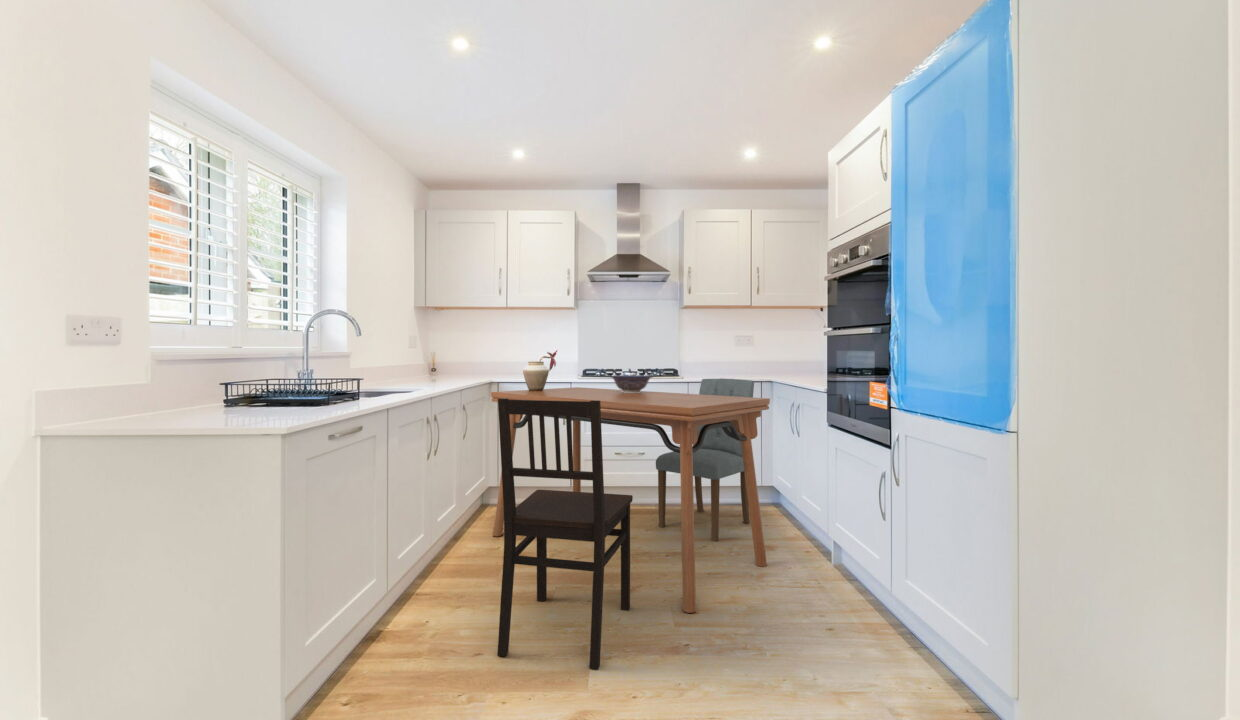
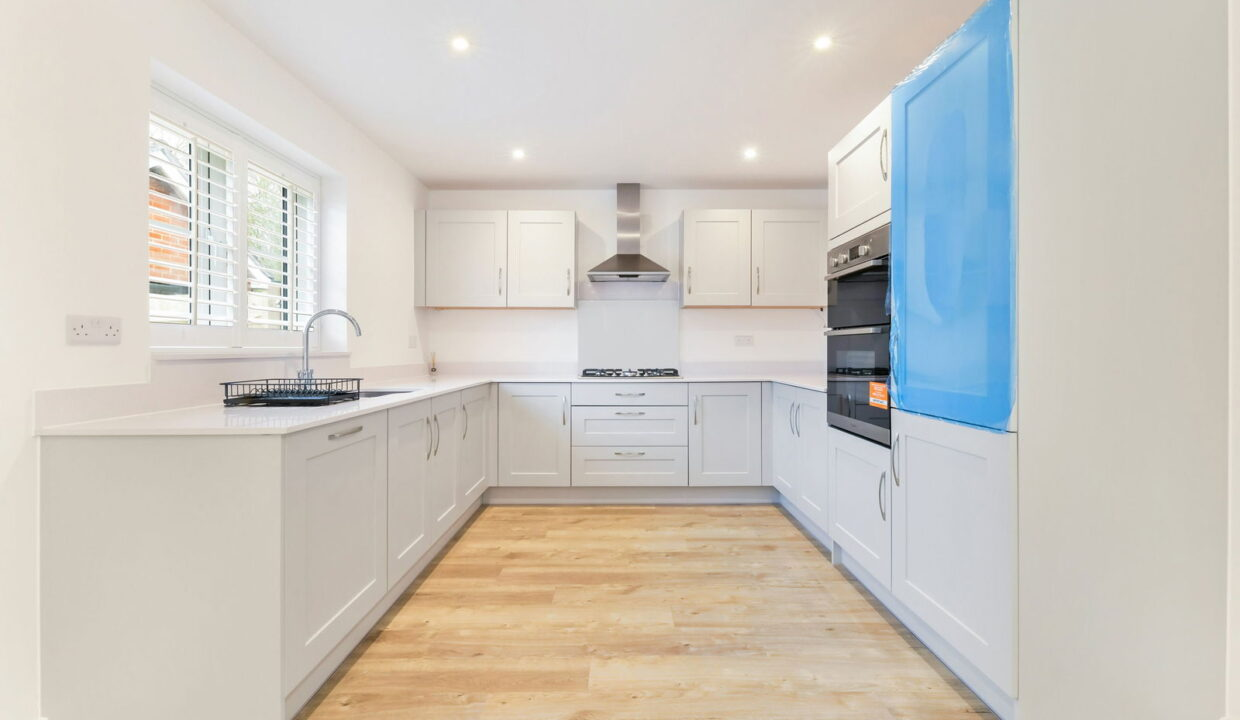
- dining table (580, 470)
- decorative bowl (631, 383)
- dining chair (707, 451)
- dining chair (567, 512)
- vase (540, 369)
